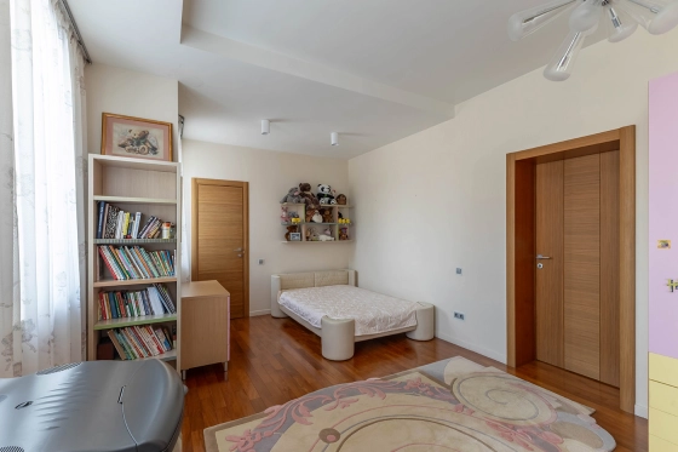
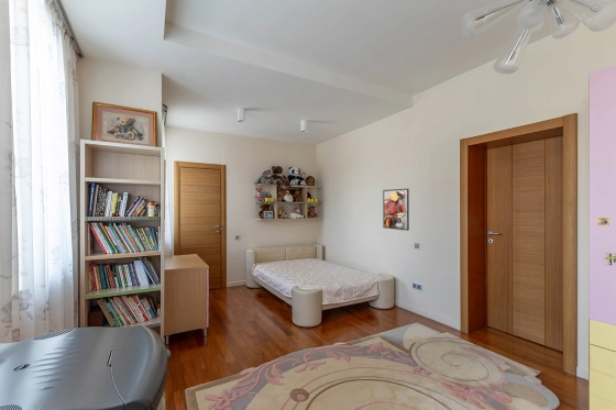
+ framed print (395, 209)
